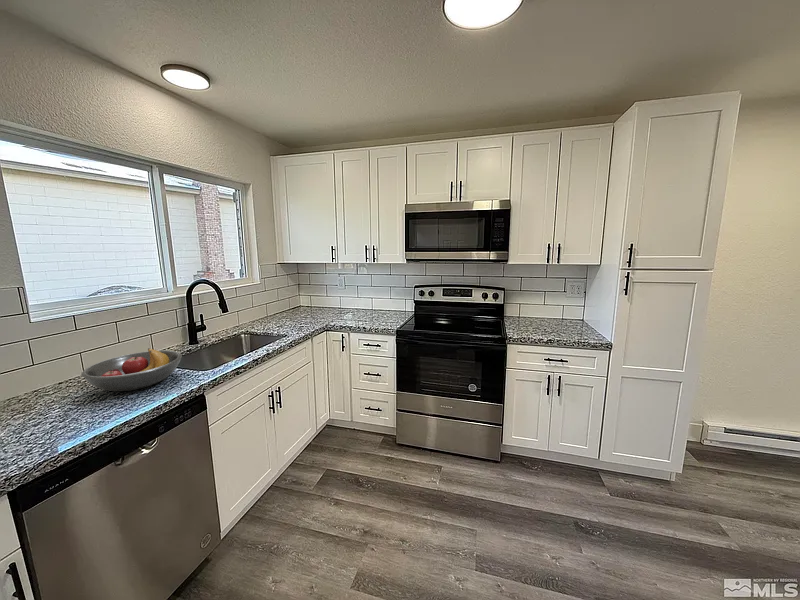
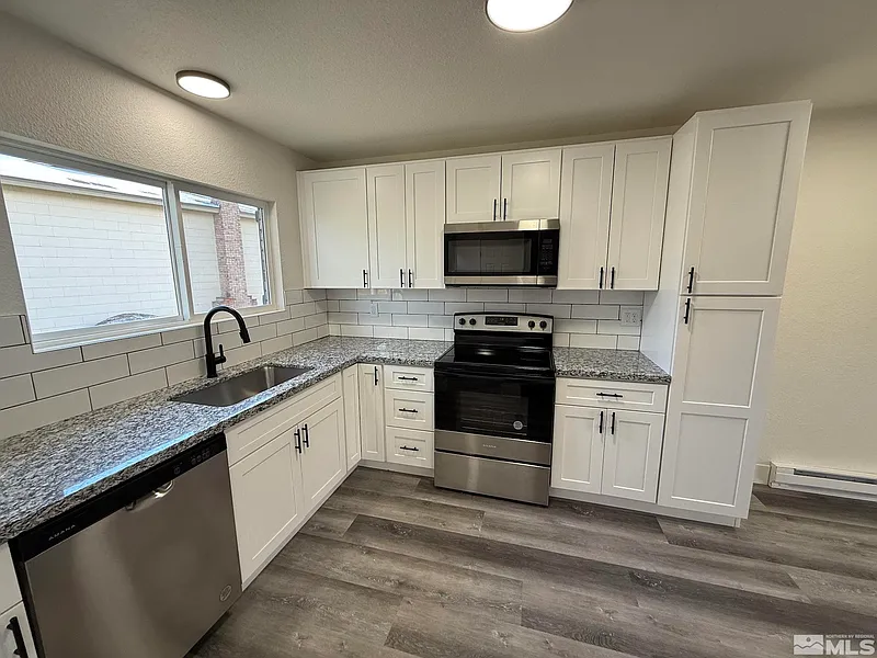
- fruit bowl (136, 370)
